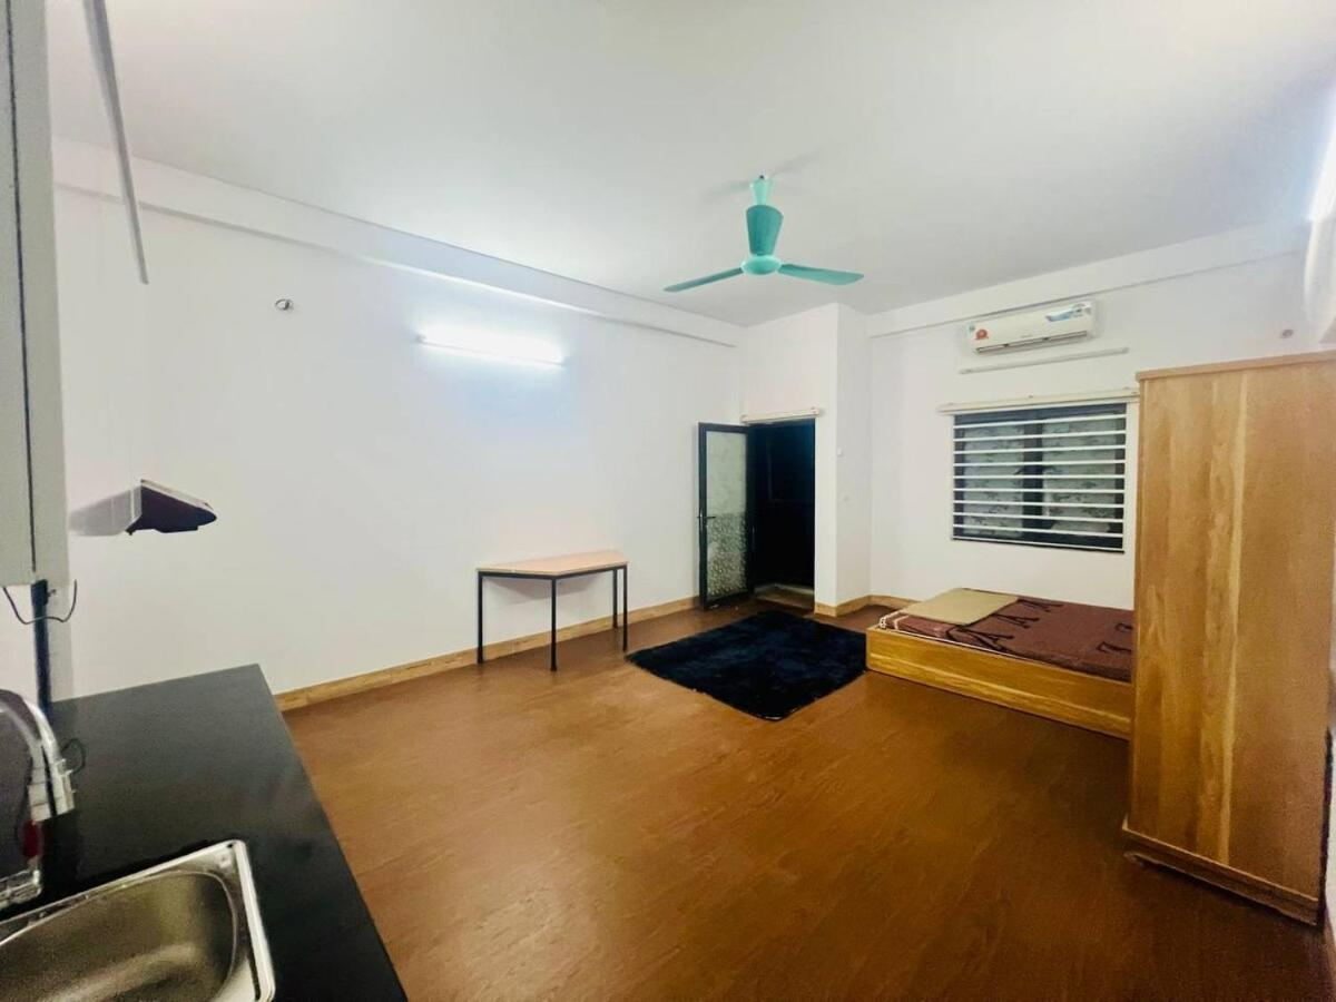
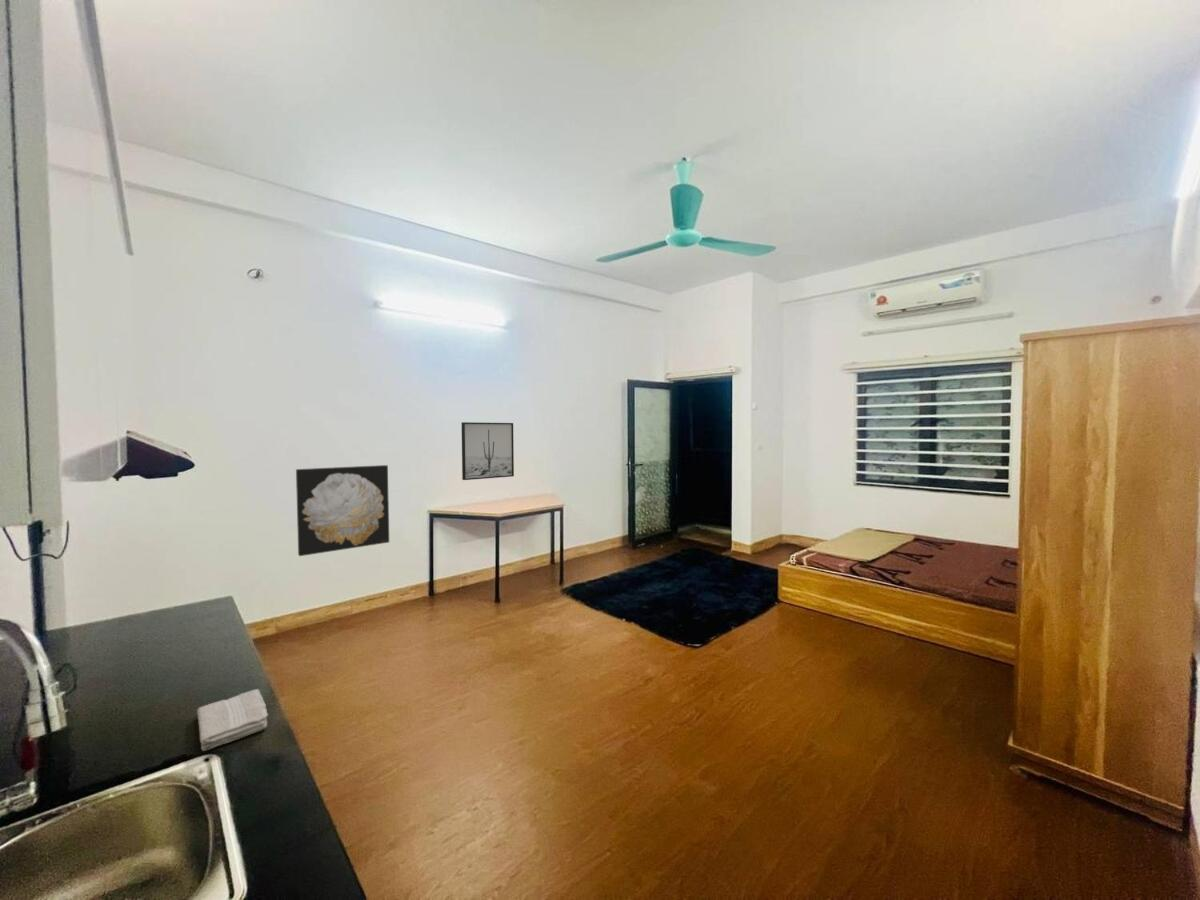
+ wall art (345, 507)
+ washcloth (232, 716)
+ wall art (488, 450)
